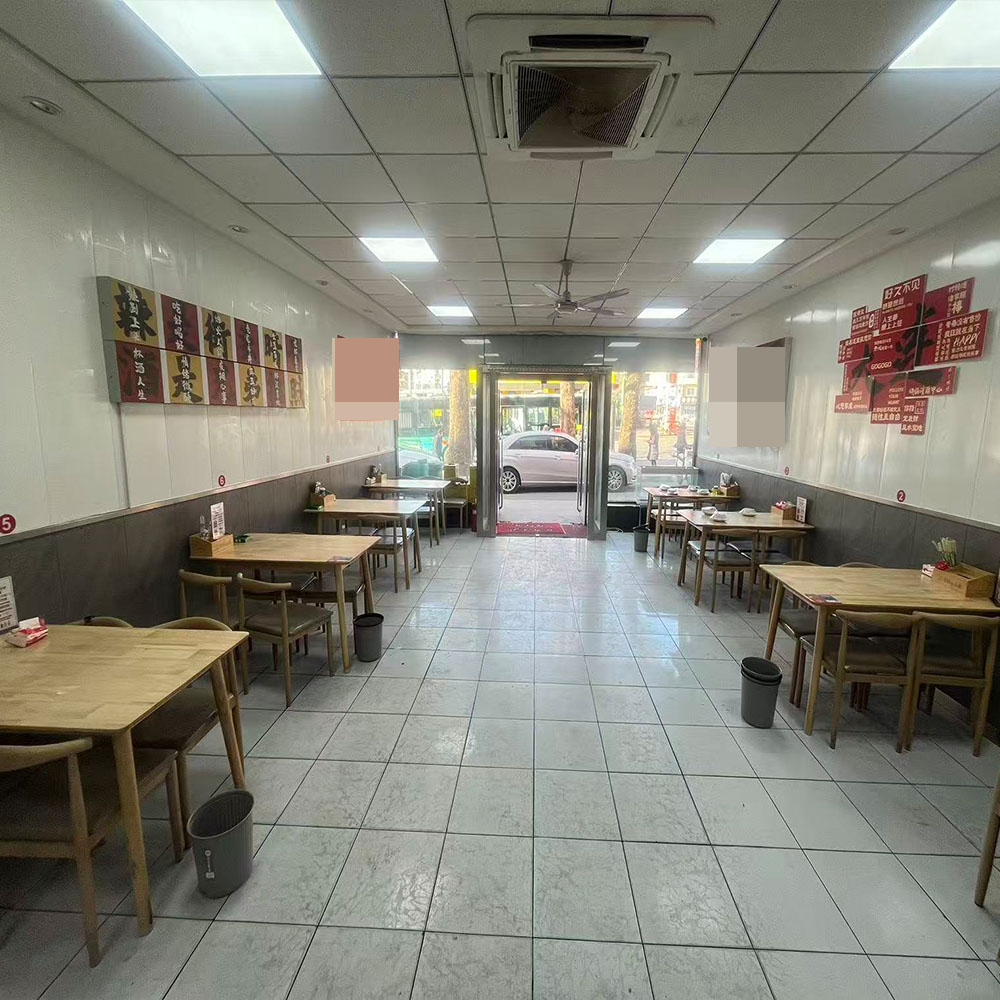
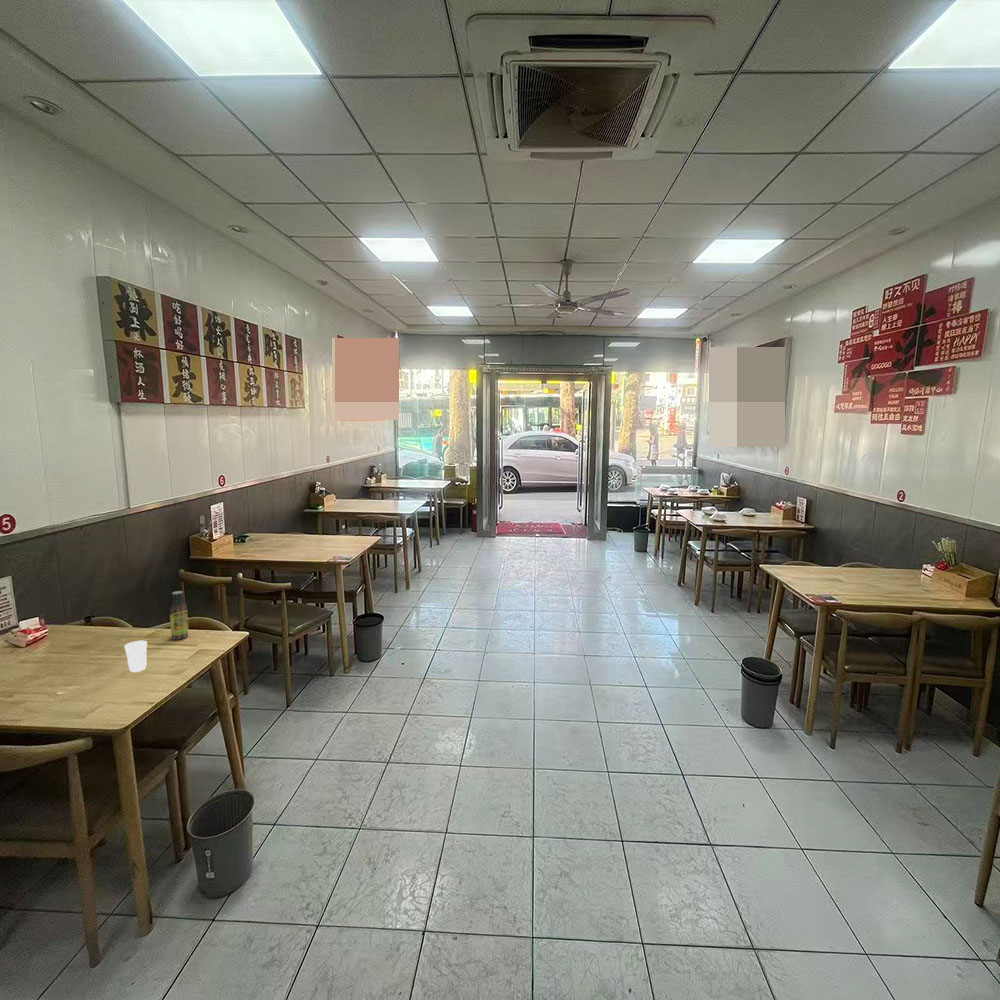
+ sauce bottle (178, 615)
+ cup (137, 656)
